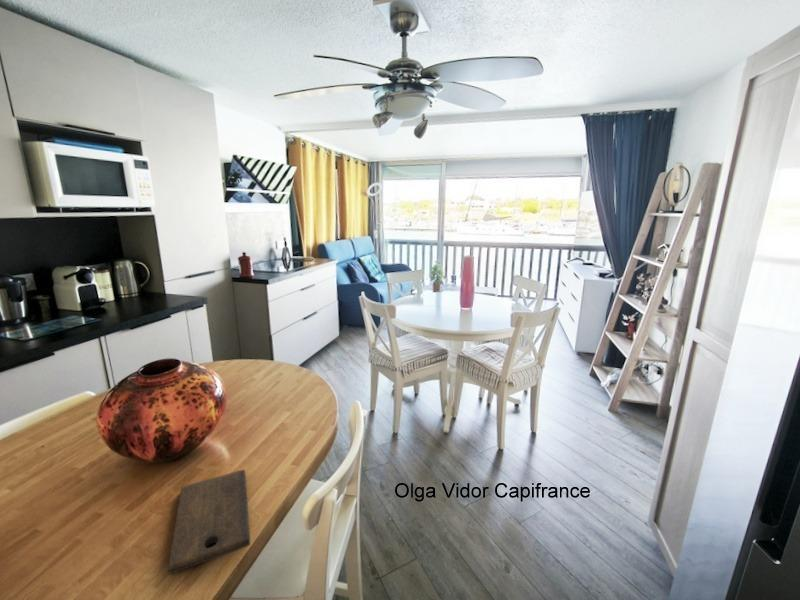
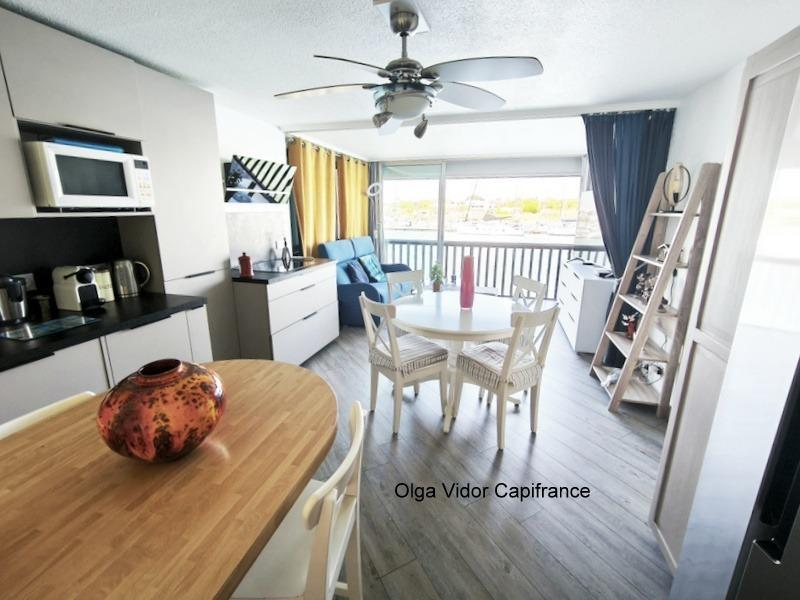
- cutting board (212, 513)
